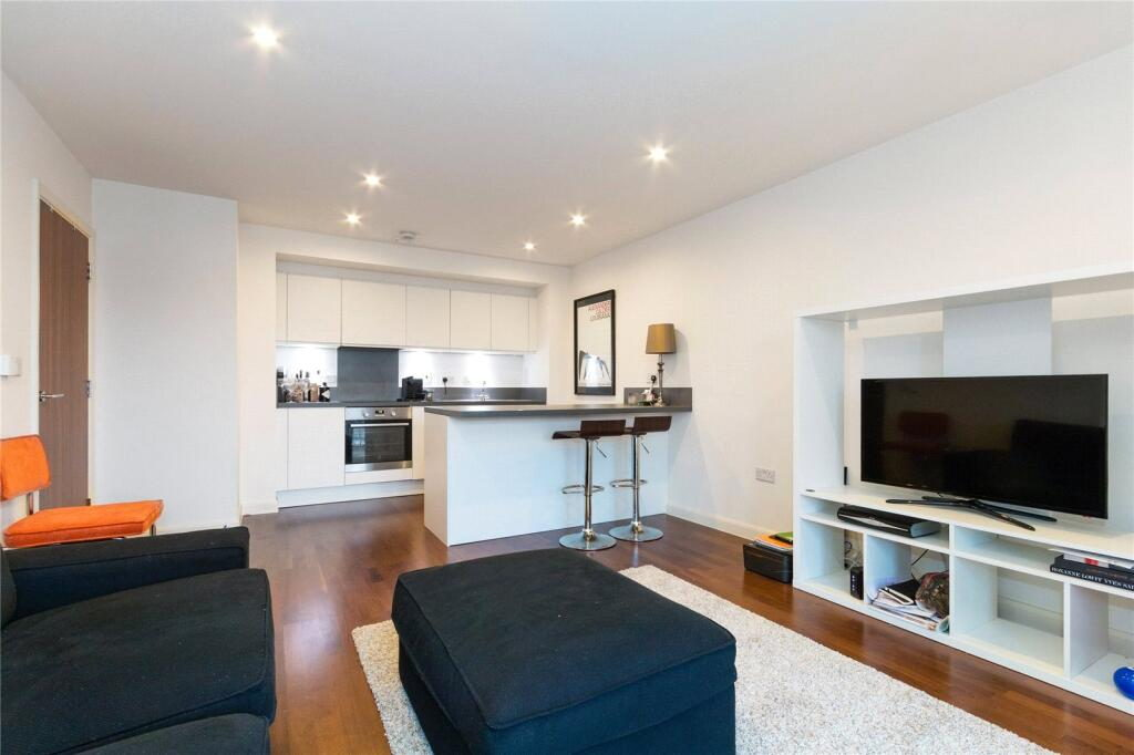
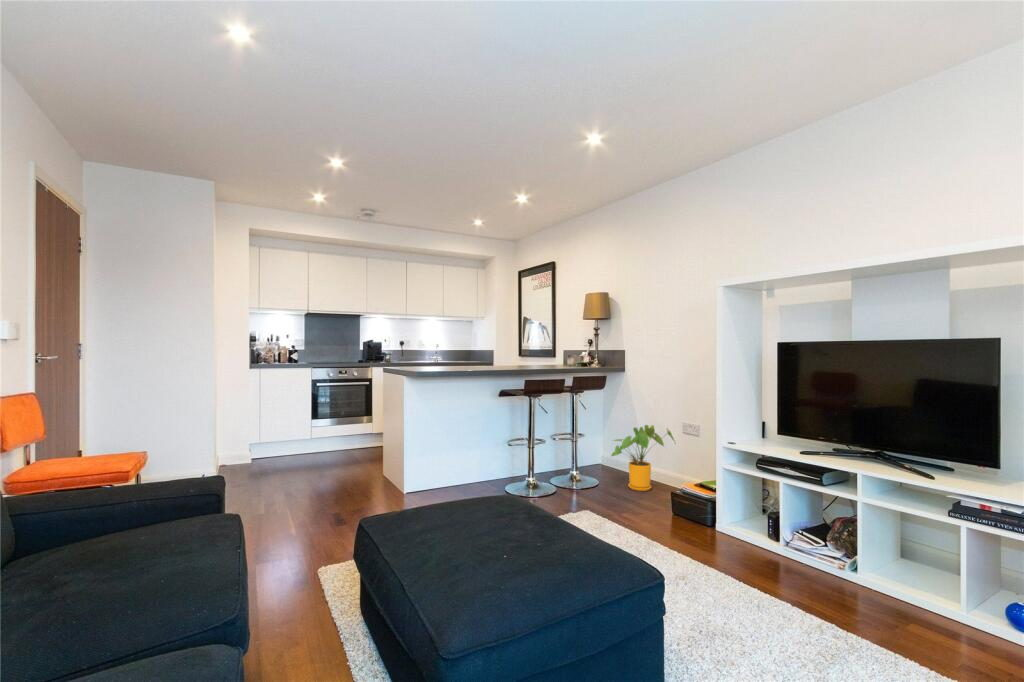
+ house plant (640, 456)
